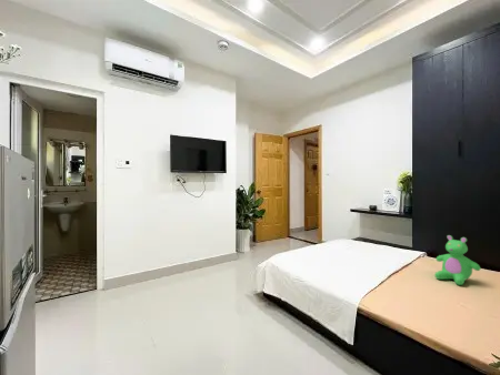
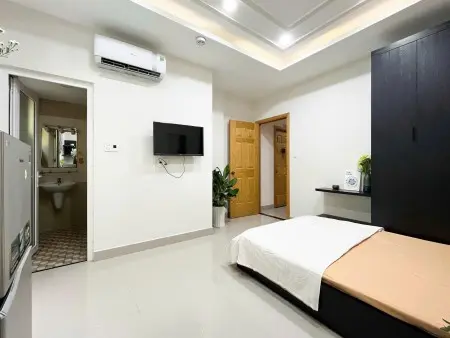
- teddy bear (453, 257)
